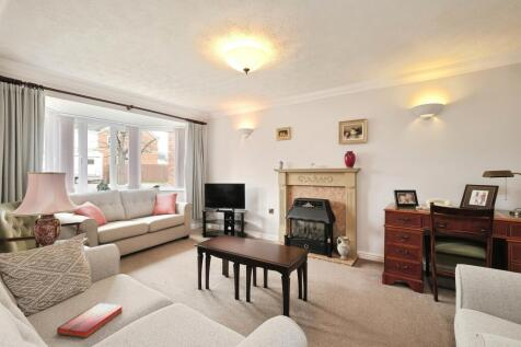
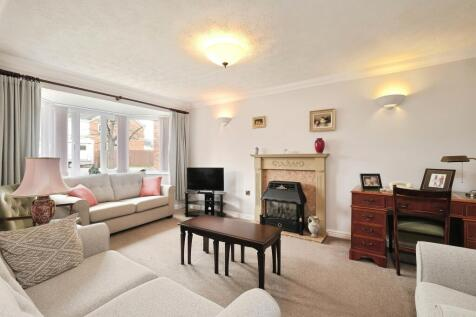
- hardback book (92, 319)
